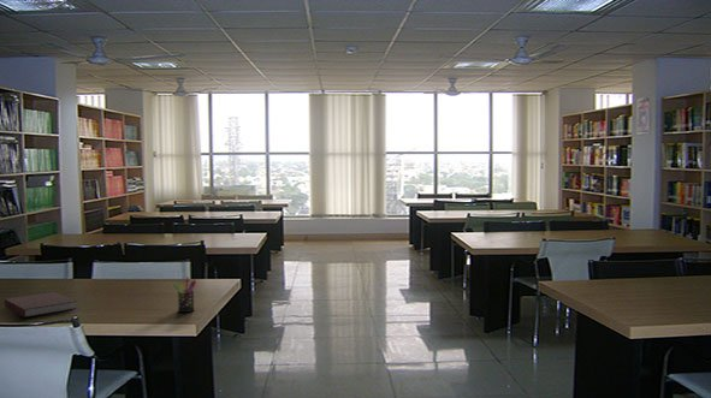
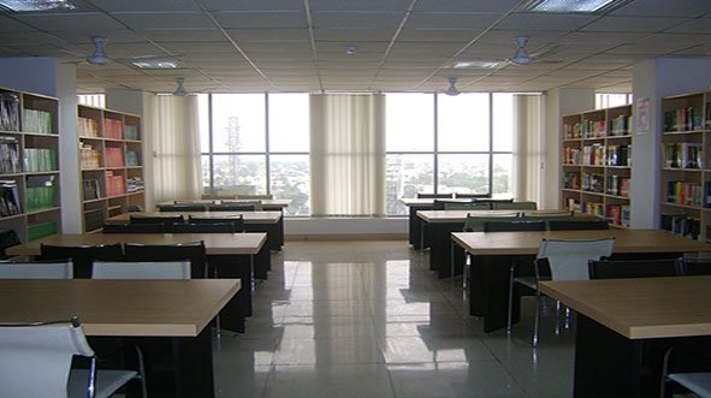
- pen holder (184, 293)
- notebook (40, 303)
